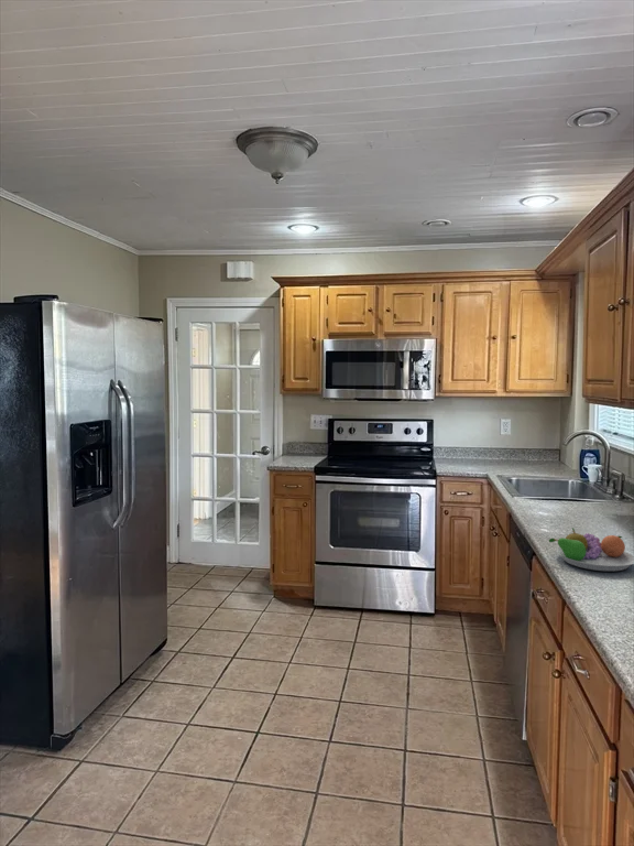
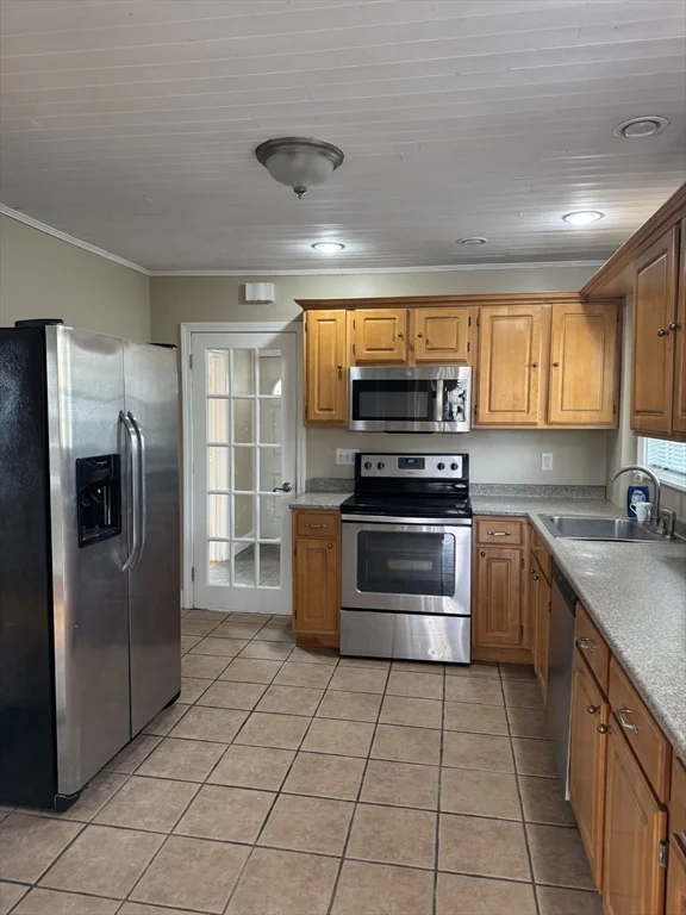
- fruit bowl (591, 546)
